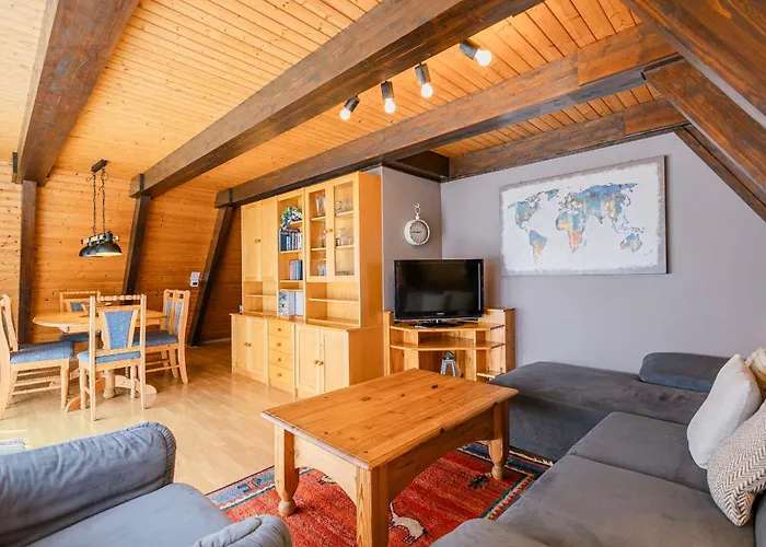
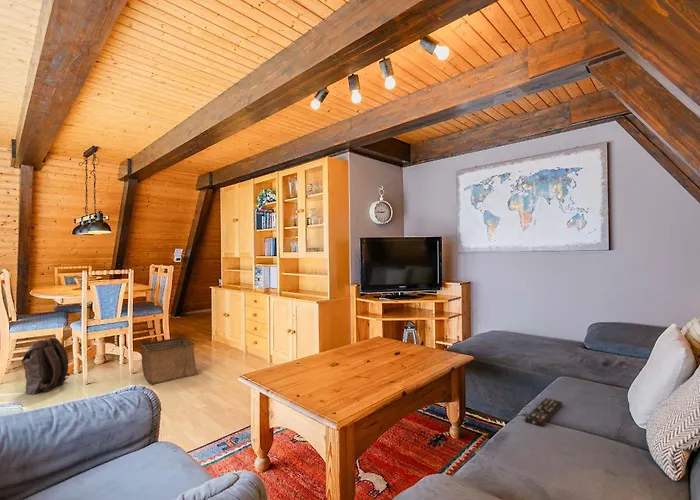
+ storage bin (168, 359)
+ remote control (544, 410)
+ backpack (47, 362)
